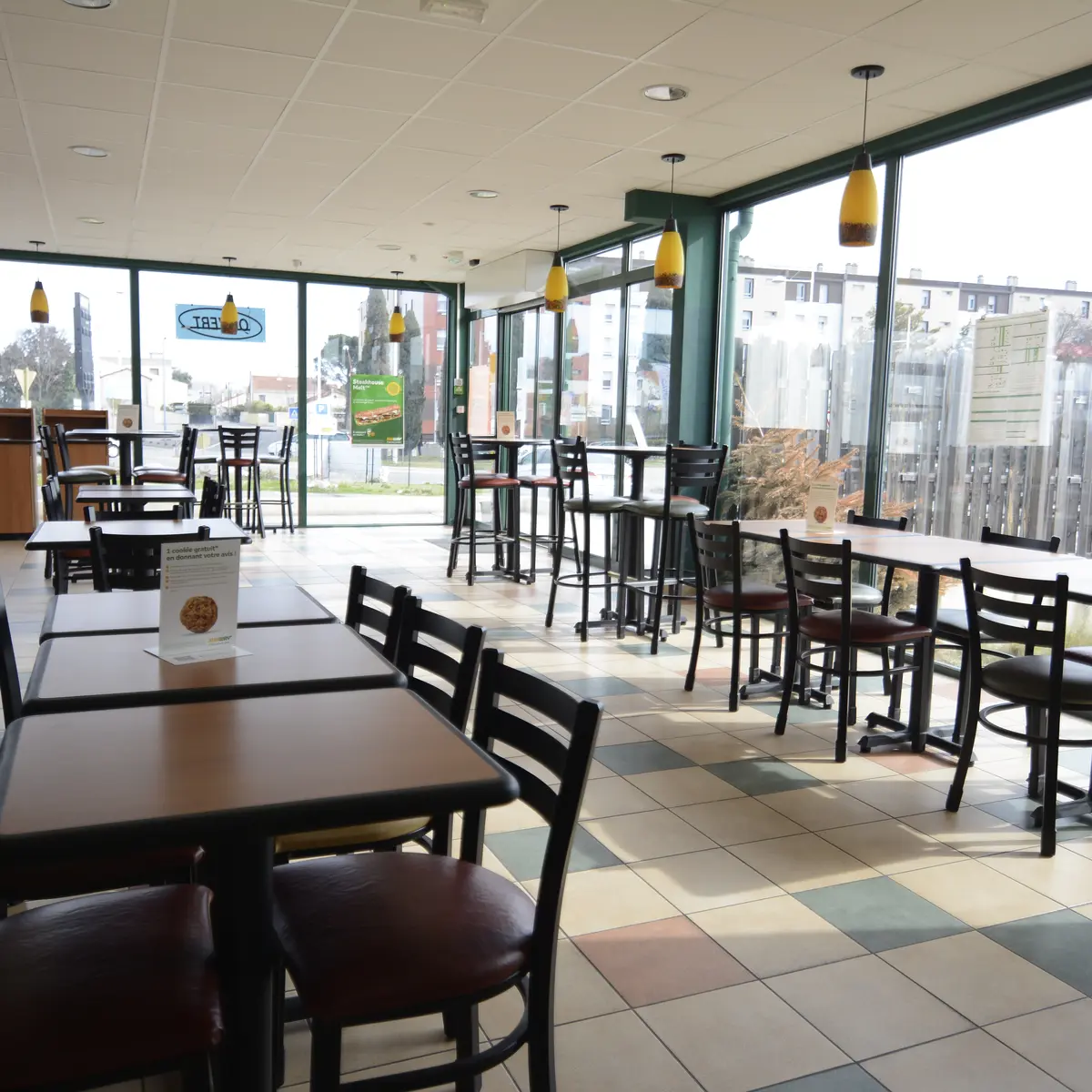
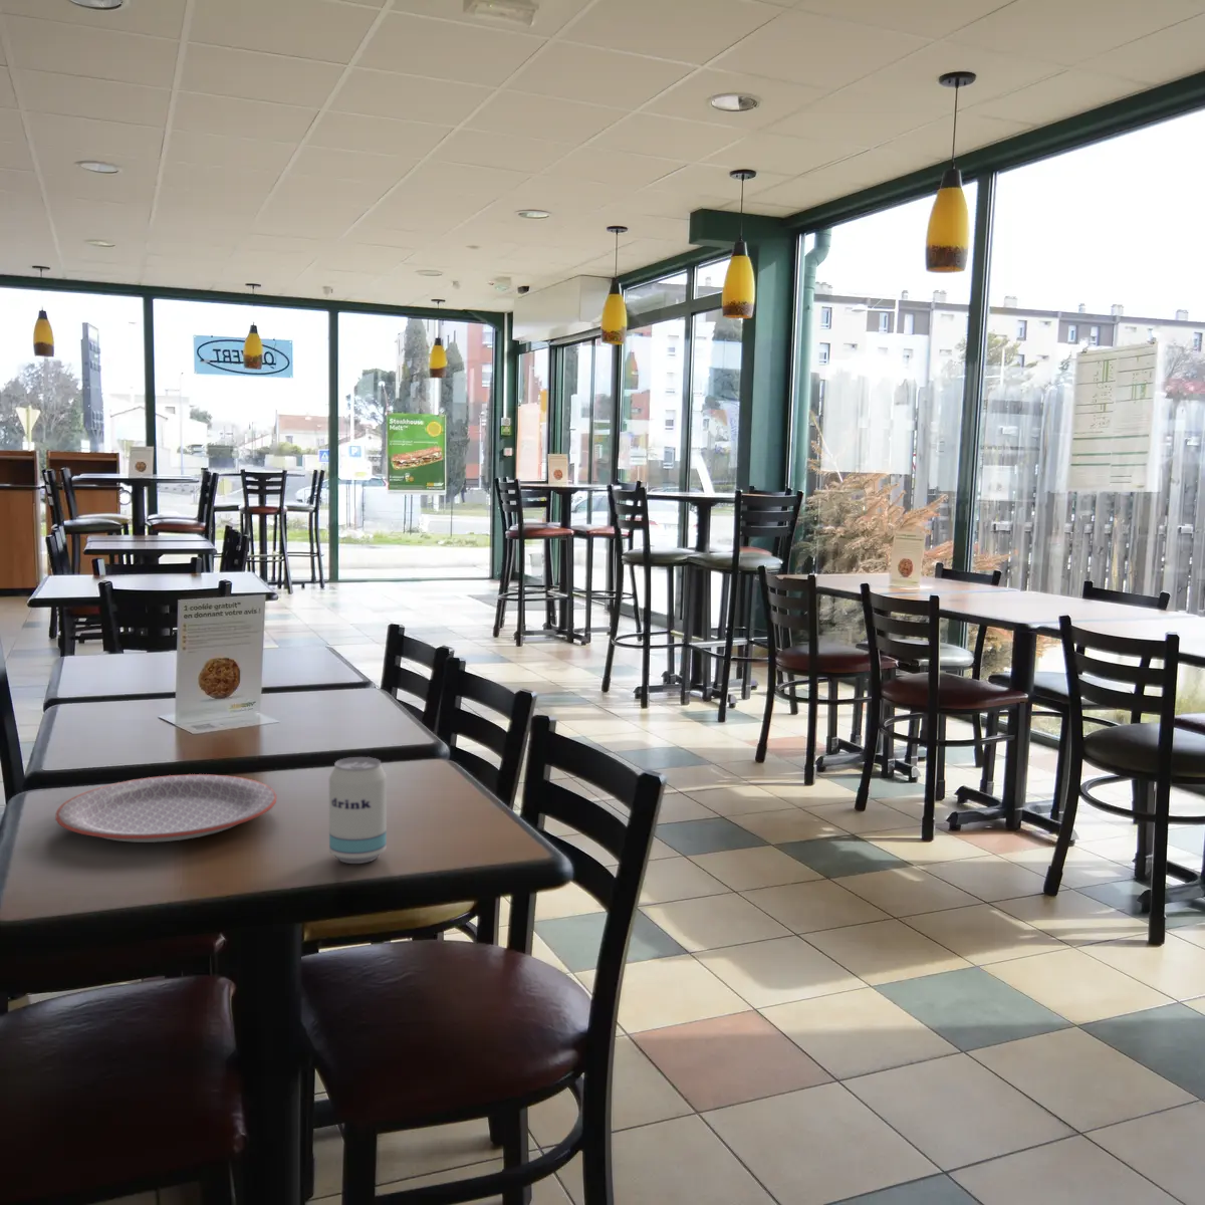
+ plate (170, 809)
+ beverage can (358, 809)
